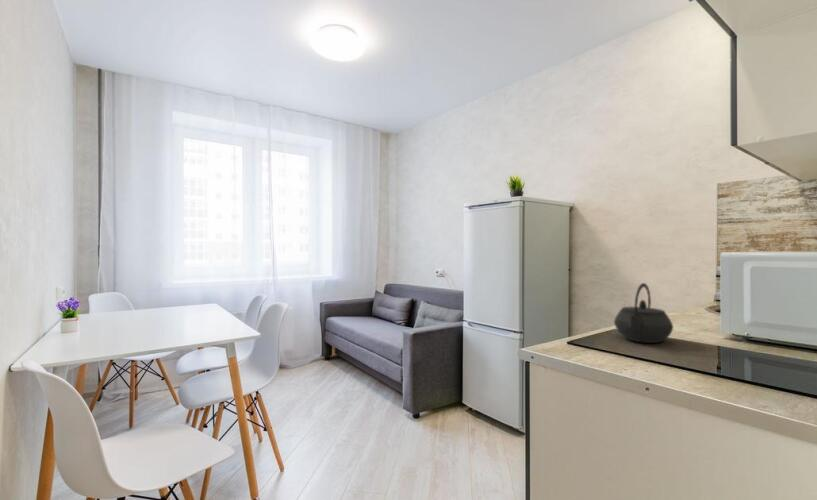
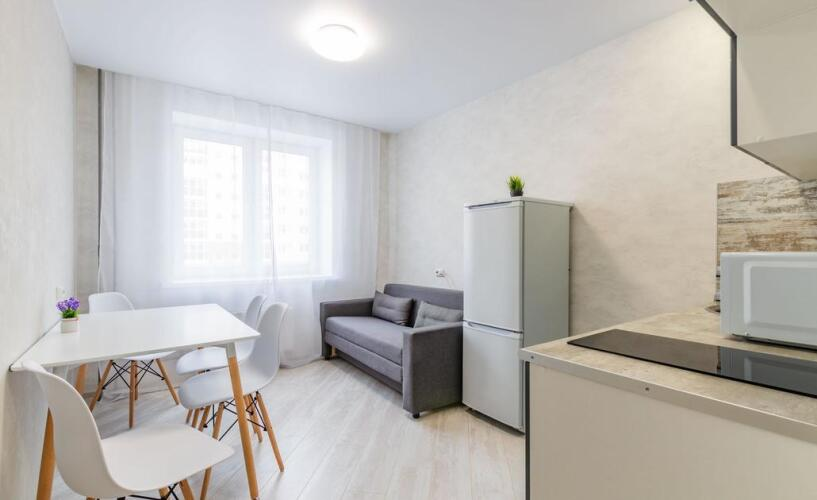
- kettle (641, 311)
